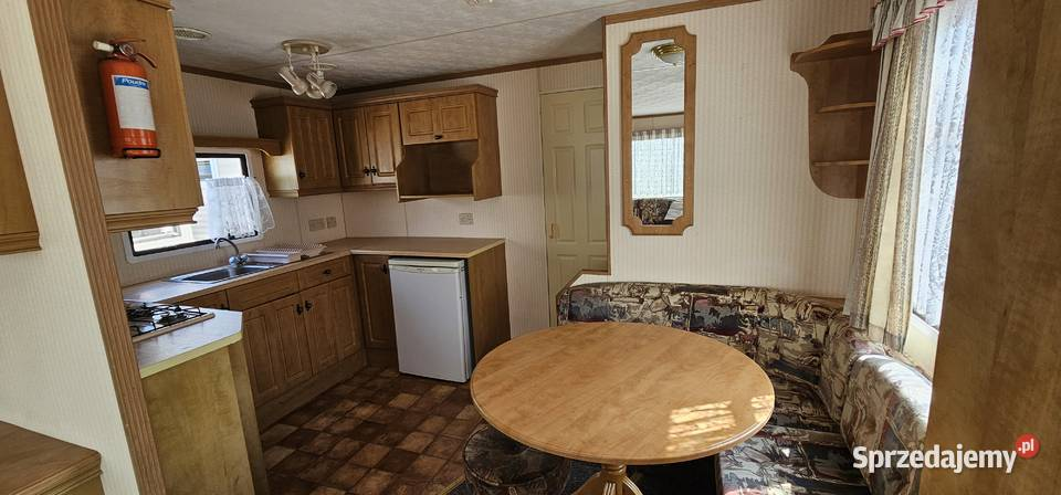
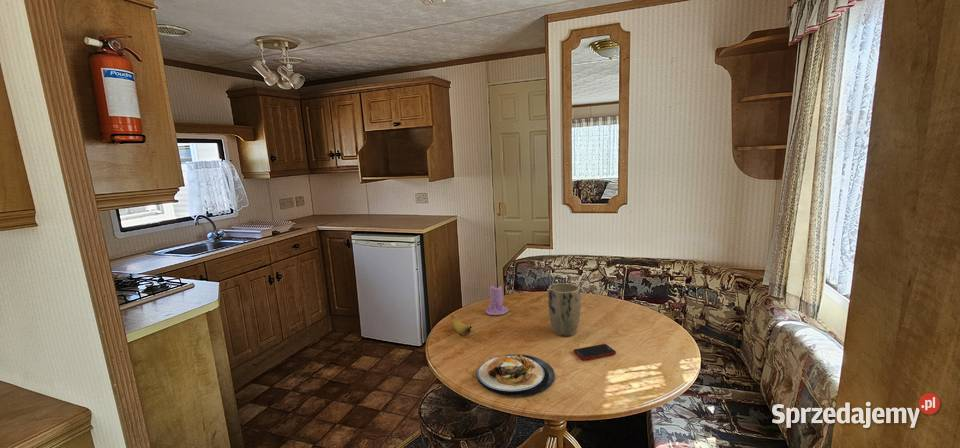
+ banana (461, 326)
+ candle (495, 296)
+ plant pot (564, 309)
+ plate (515, 363)
+ cell phone (594, 351)
